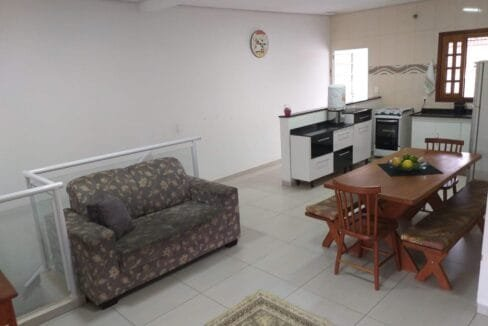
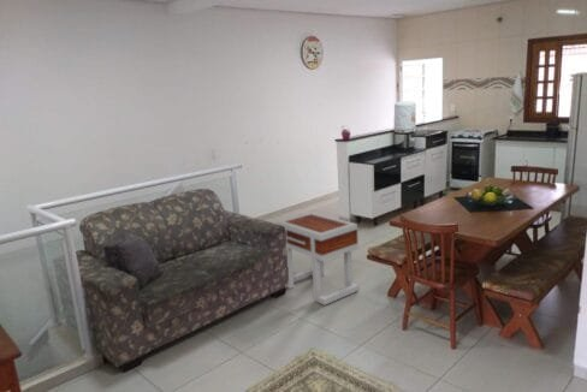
+ side table (315, 255)
